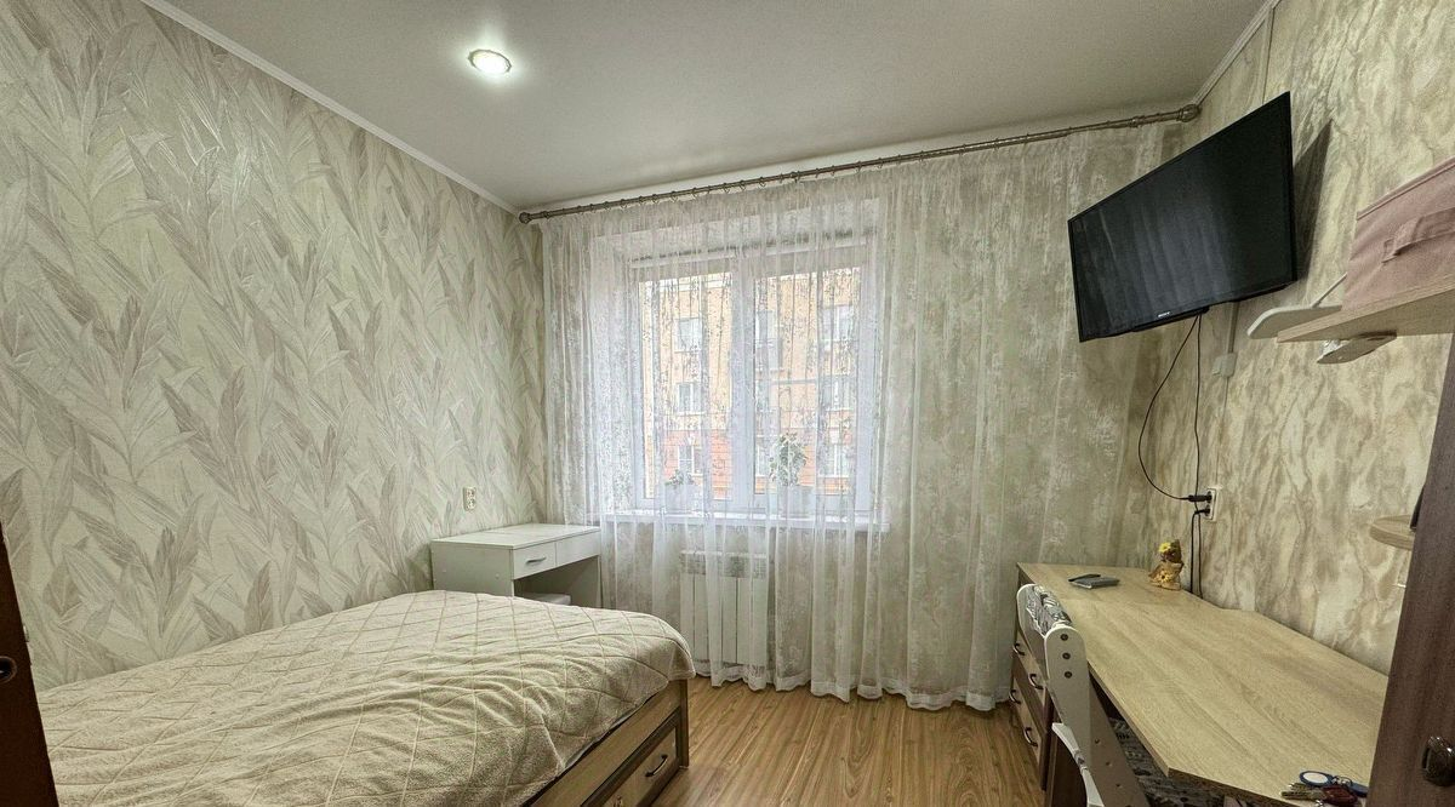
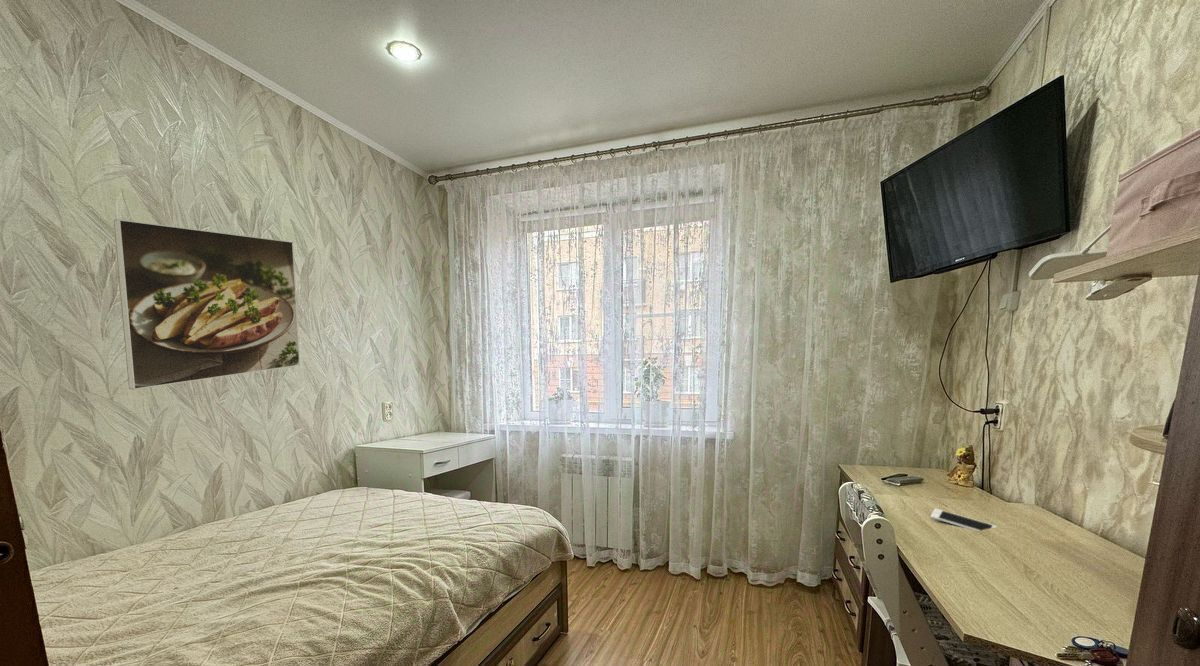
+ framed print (222, 304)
+ cell phone (963, 521)
